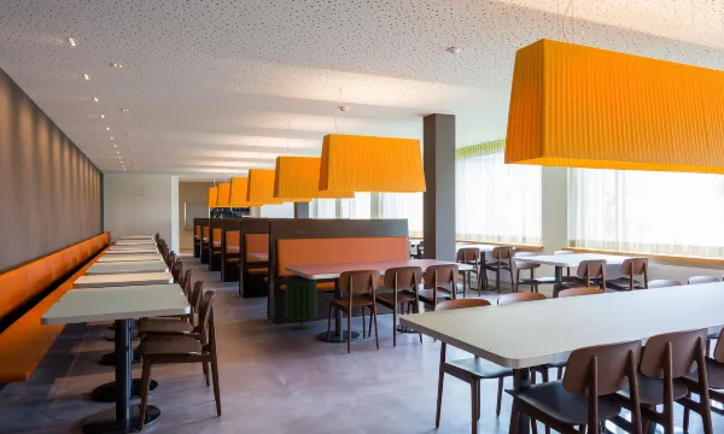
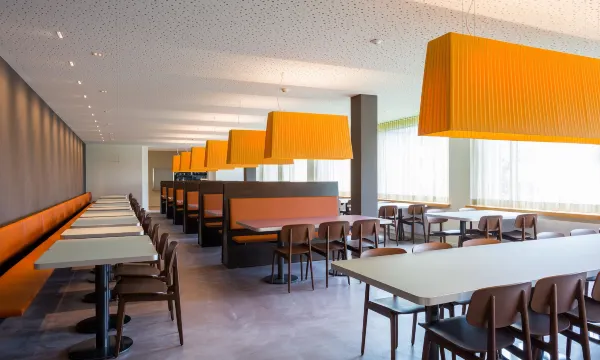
- trash can (300, 301)
